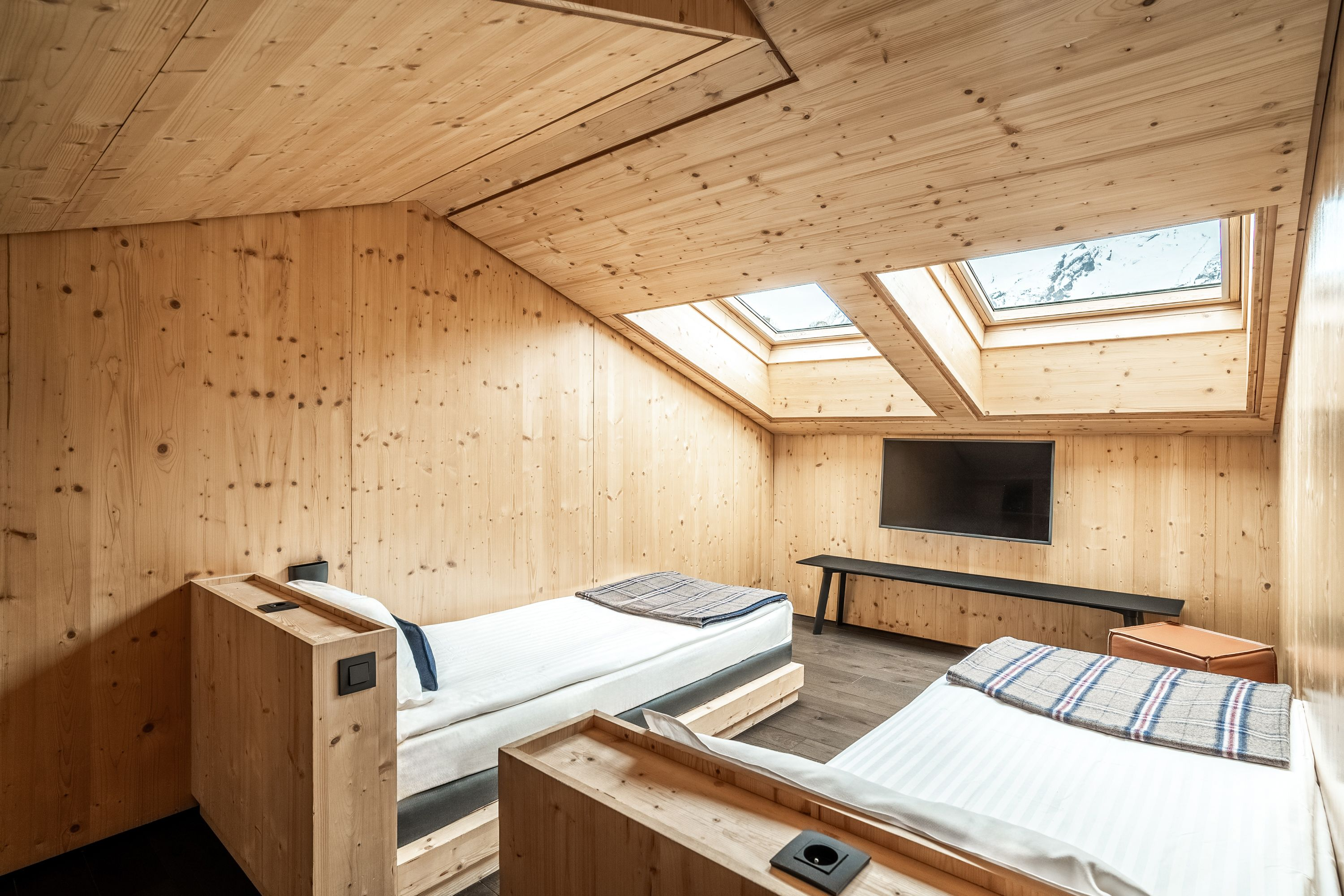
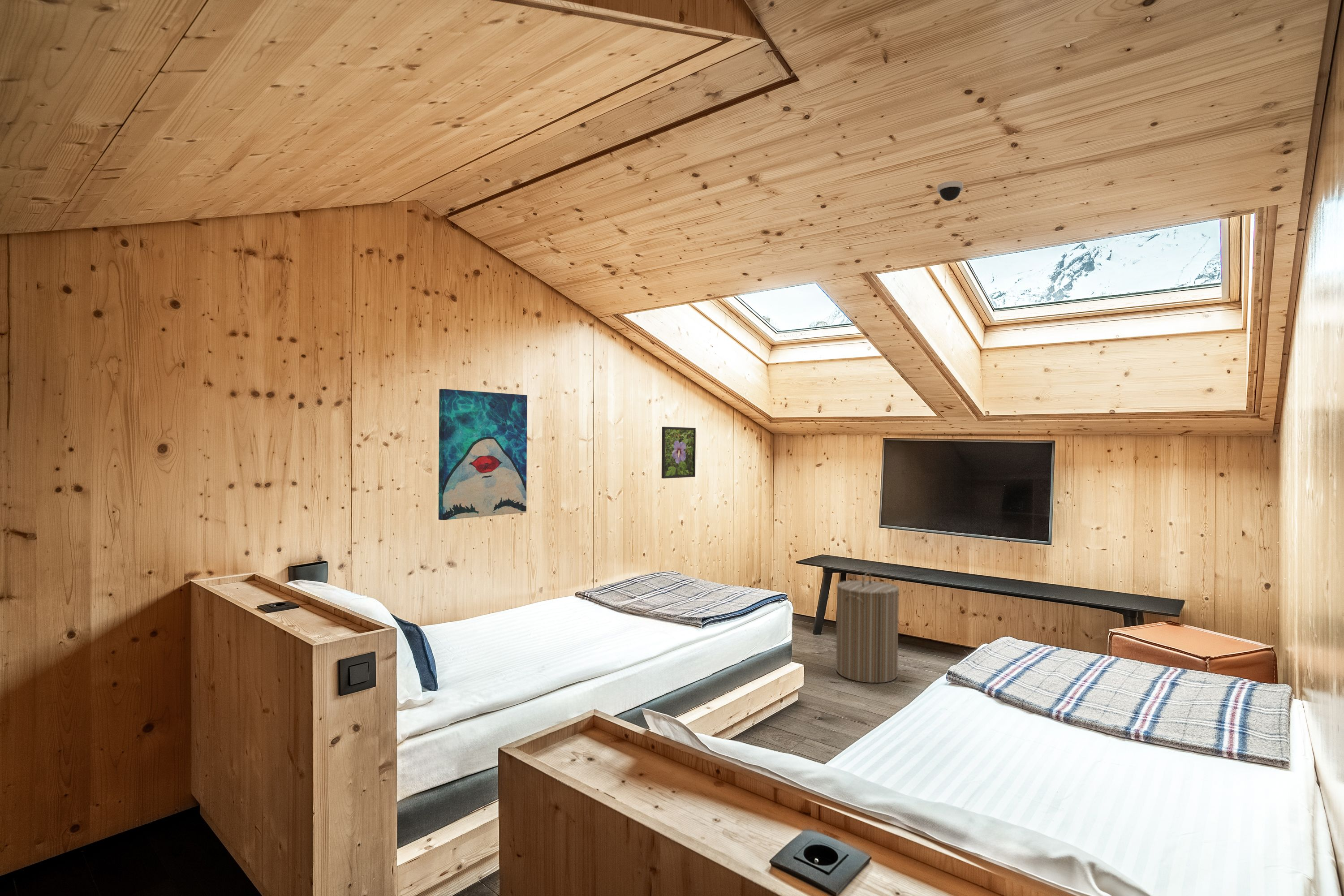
+ dome security camera (950, 193)
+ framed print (679, 452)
+ laundry hamper (867, 622)
+ wall art (485, 454)
